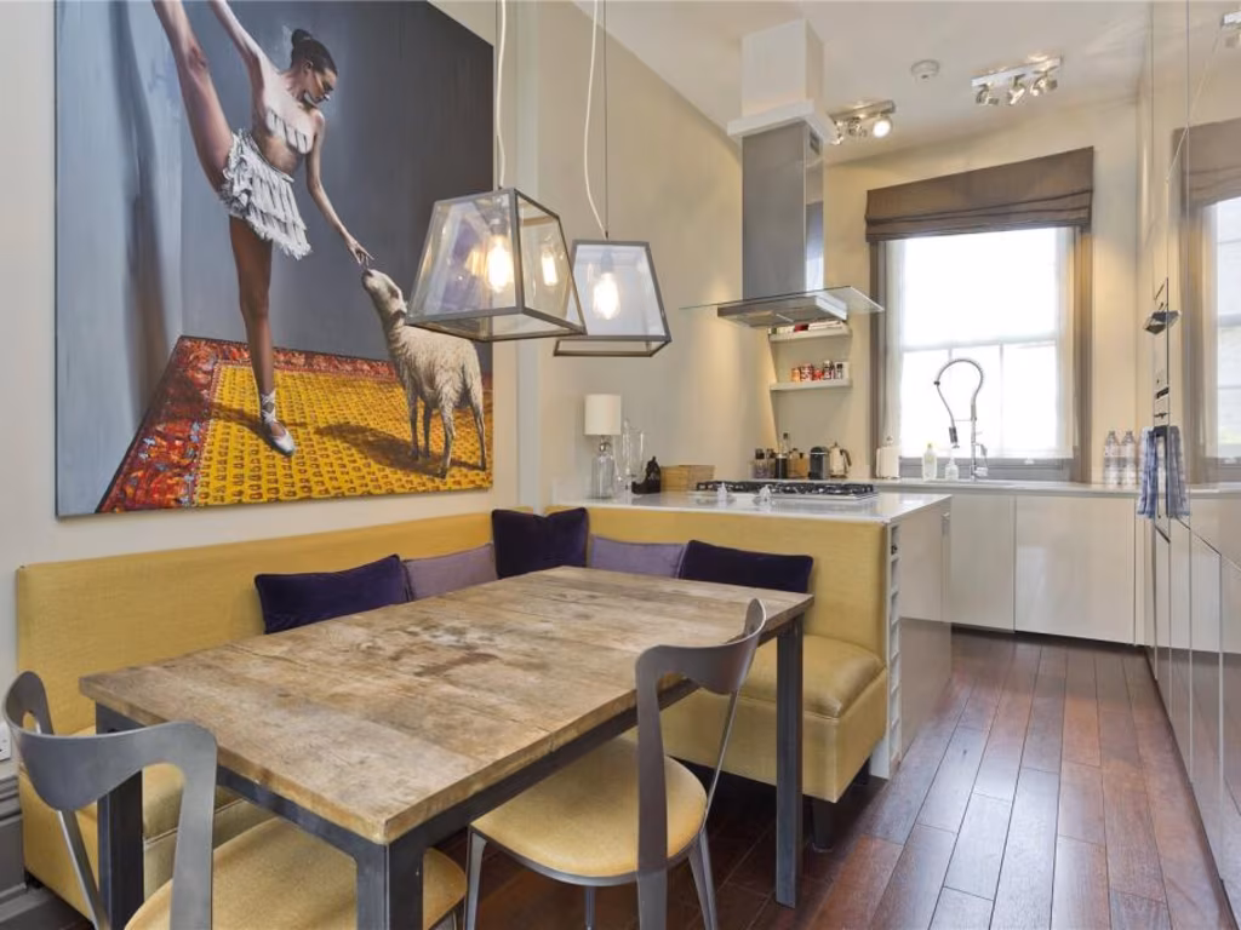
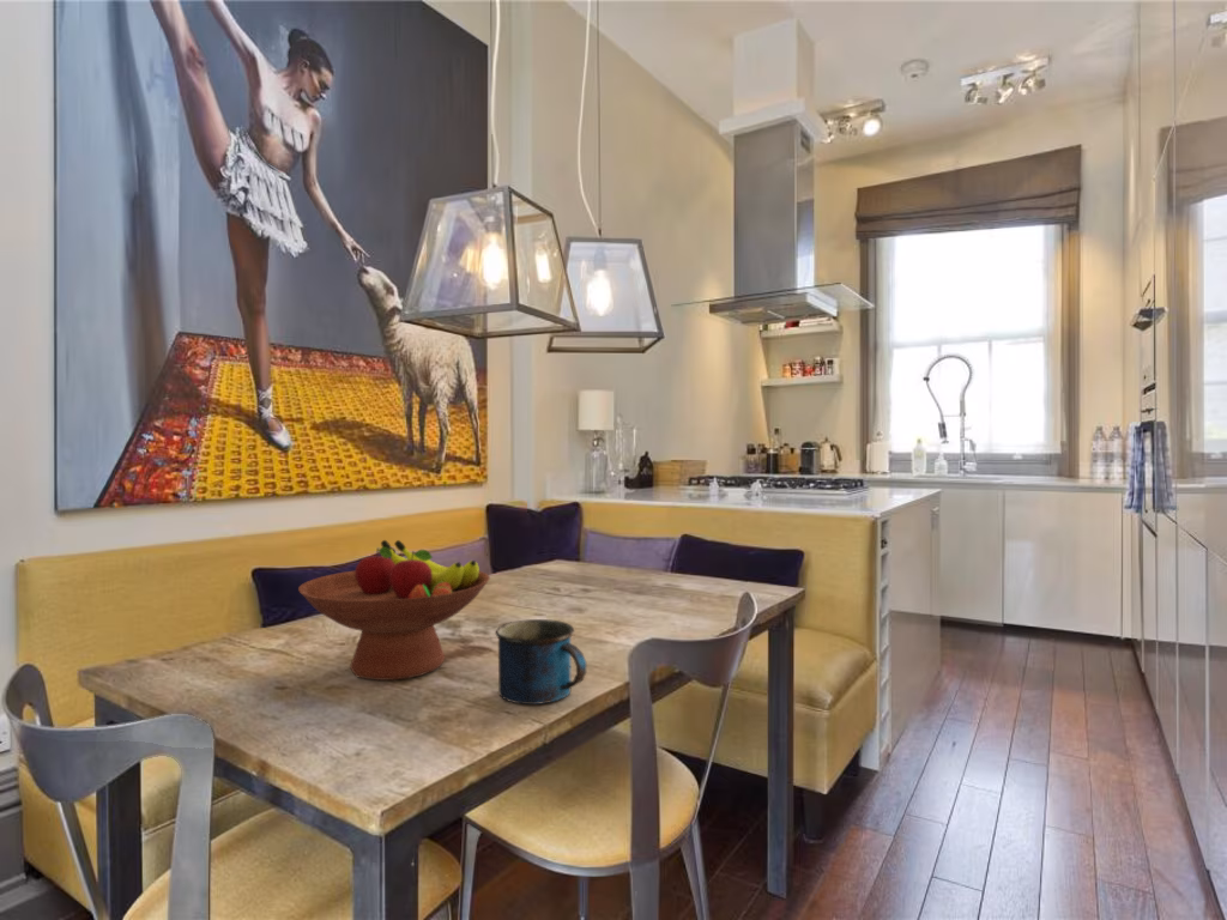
+ mug (542, 661)
+ fruit bowl (398, 606)
